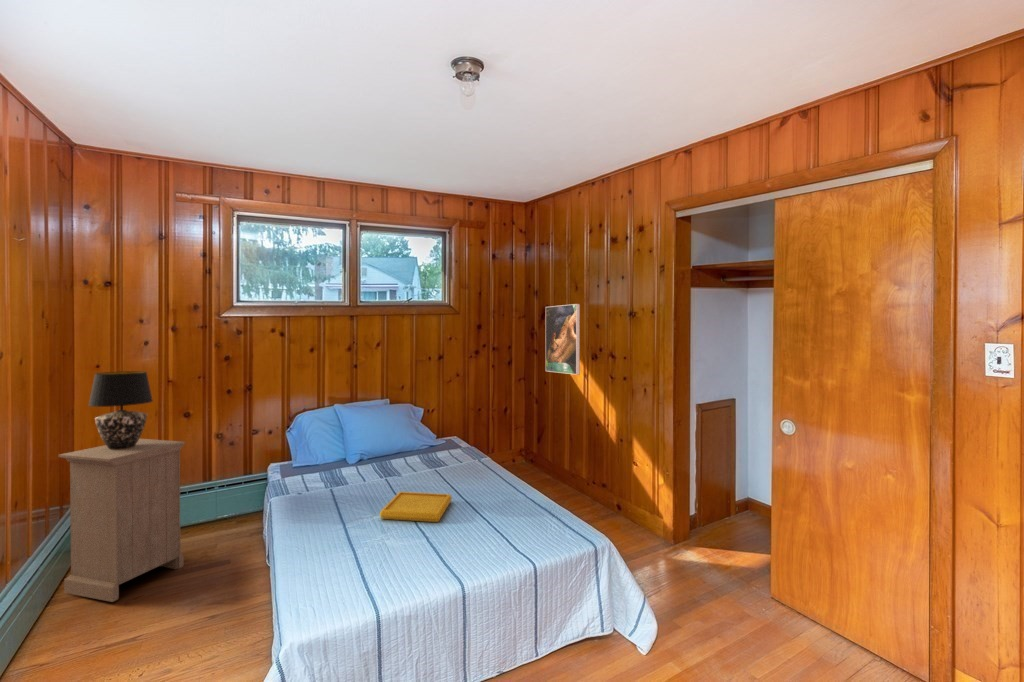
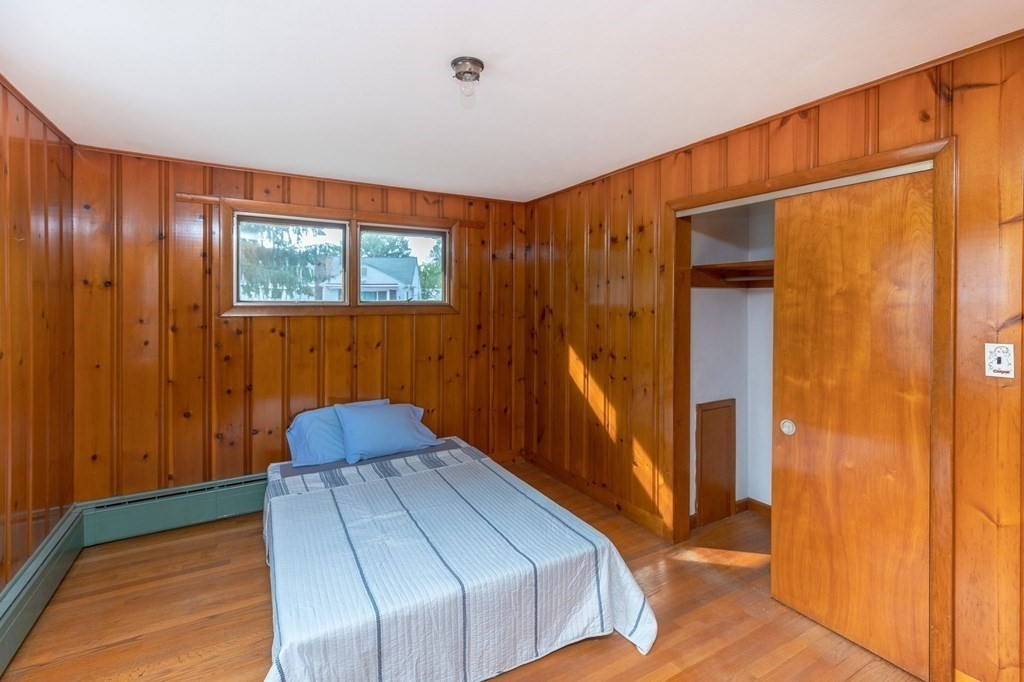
- nightstand (126, 513)
- serving tray (417, 505)
- table lamp (121, 409)
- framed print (561, 339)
